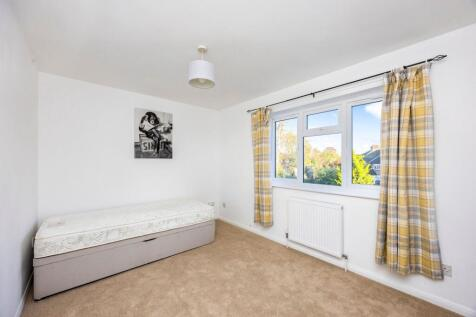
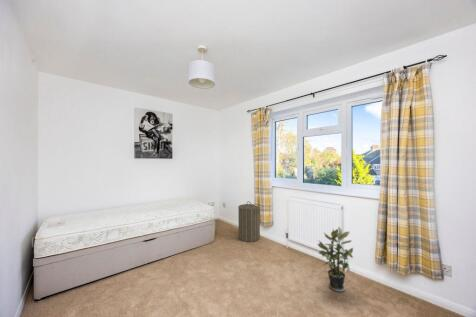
+ potted plant (335, 256)
+ laundry hamper (249, 219)
